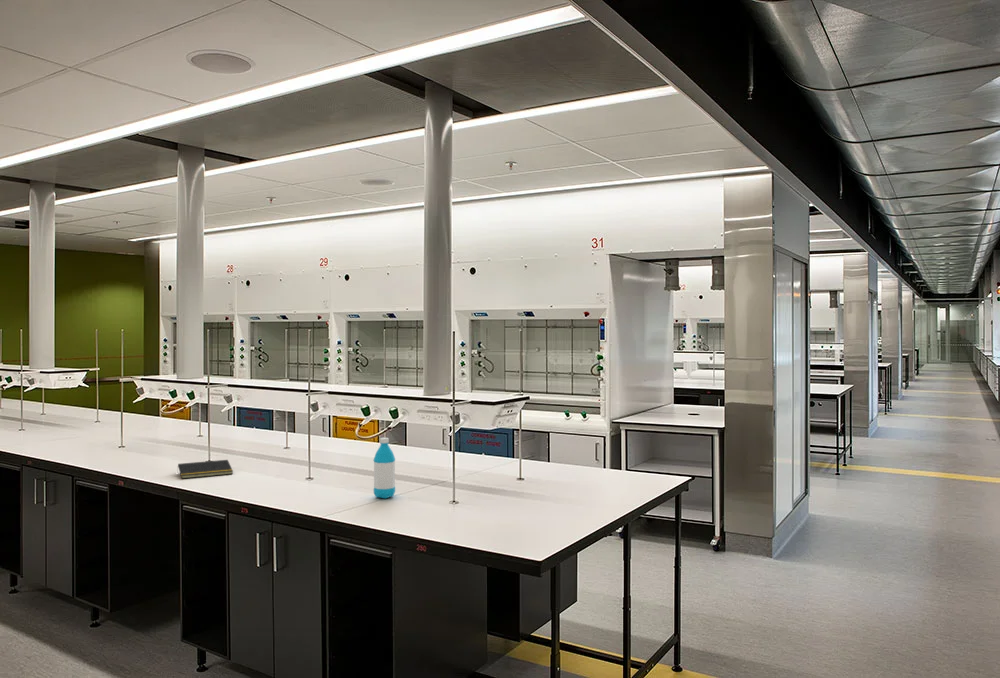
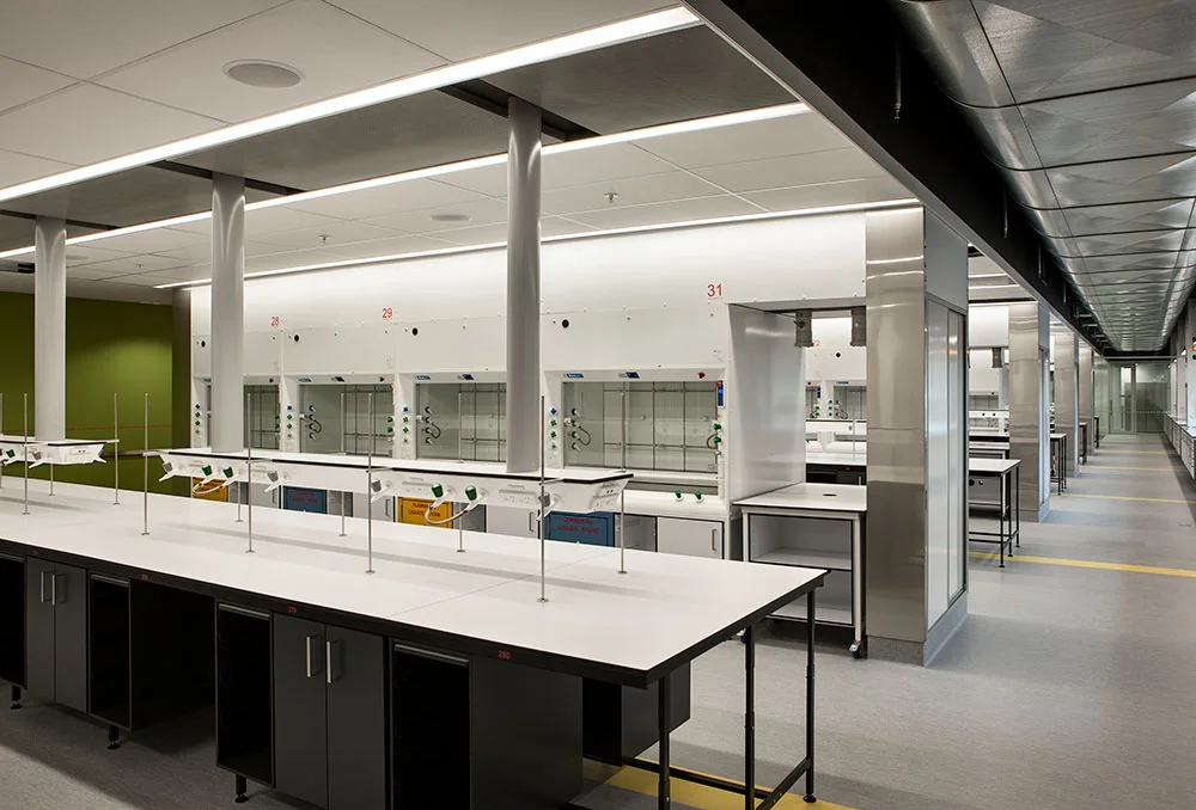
- water bottle (384, 467)
- notepad (205, 468)
